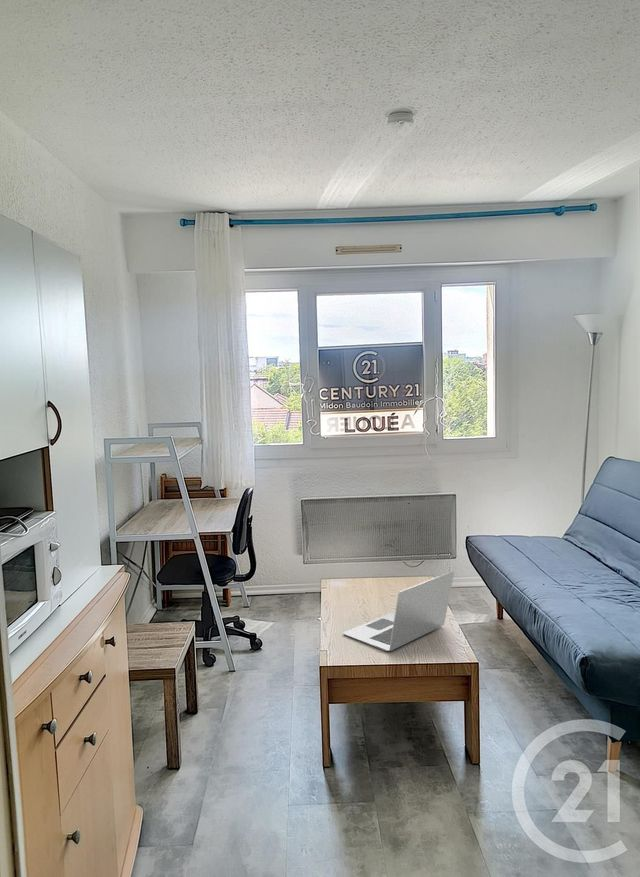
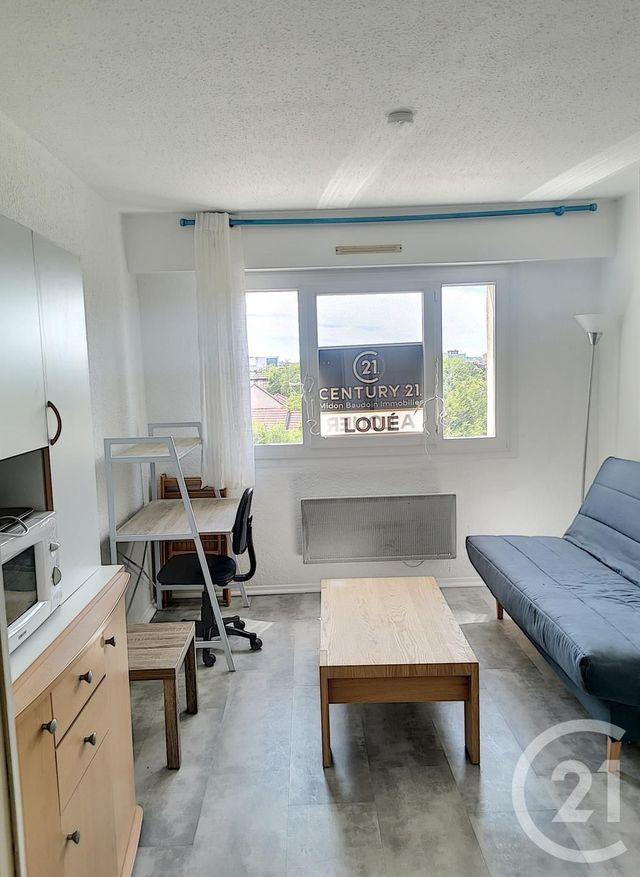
- laptop (398, 602)
